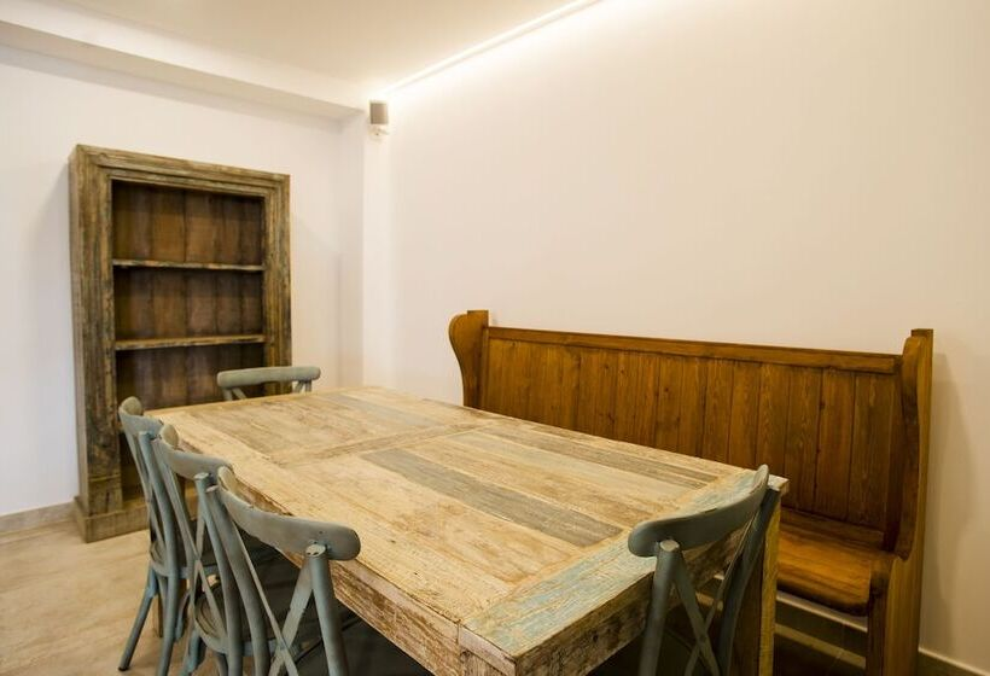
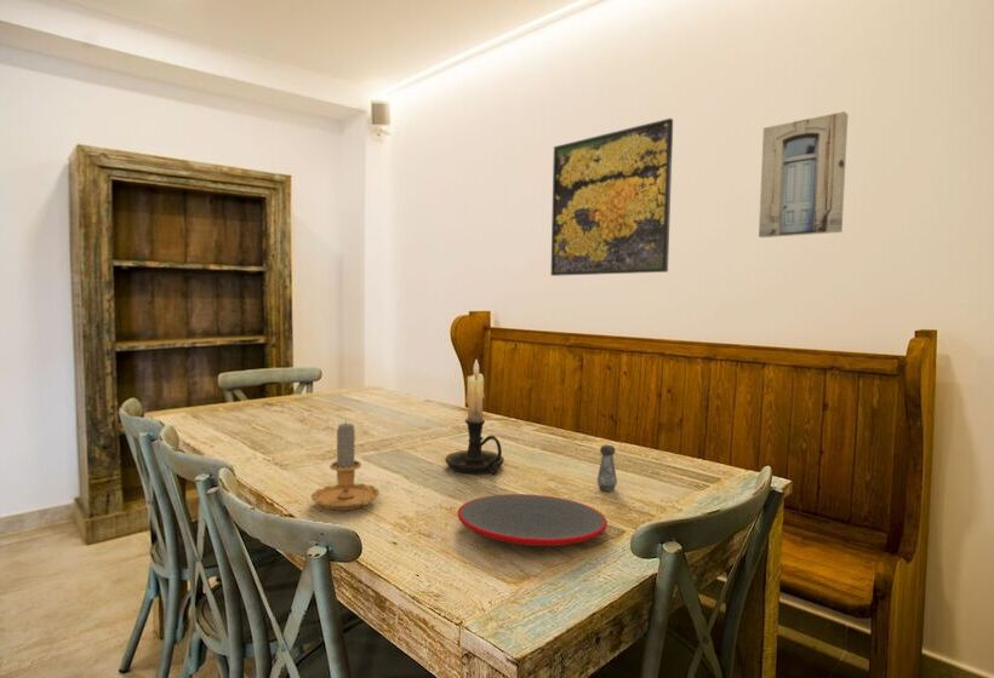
+ wall art (801, 178)
+ salt shaker (607, 467)
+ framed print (606, 203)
+ candle holder (480, 414)
+ candle (349, 464)
+ plate (531, 519)
